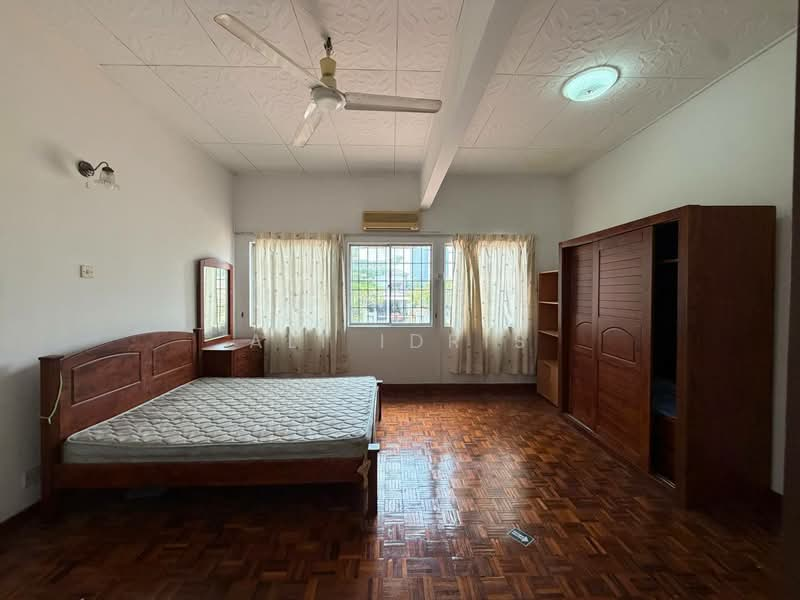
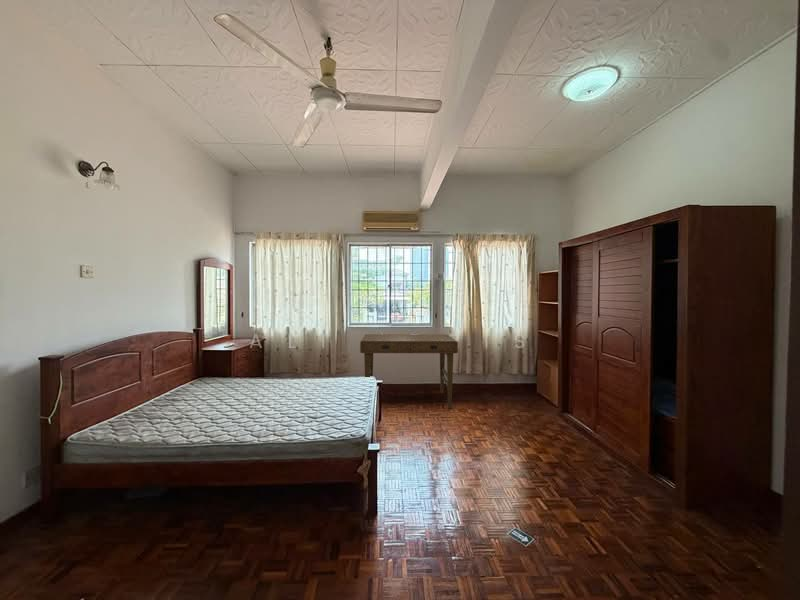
+ desk (407, 352)
